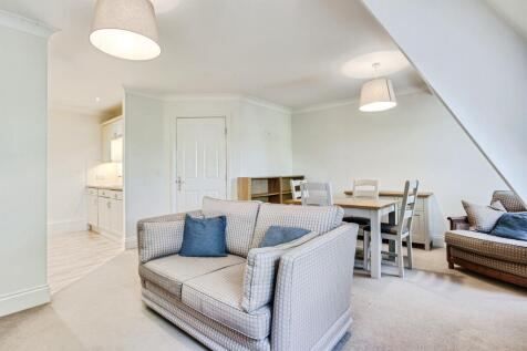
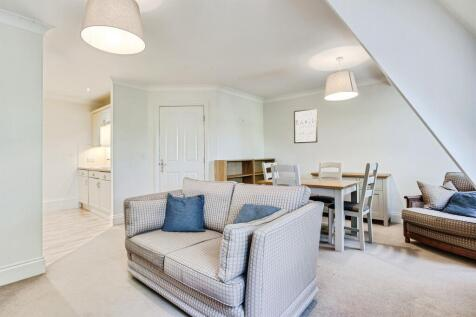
+ wall art (305, 126)
